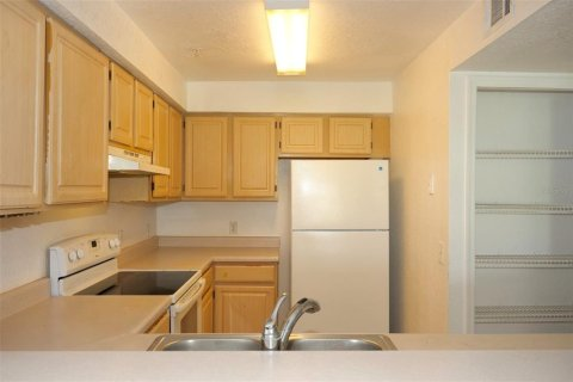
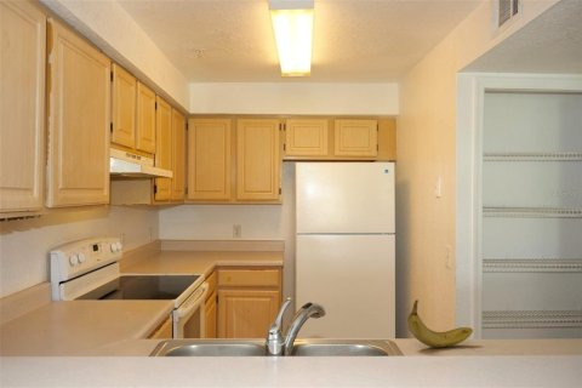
+ fruit (440, 332)
